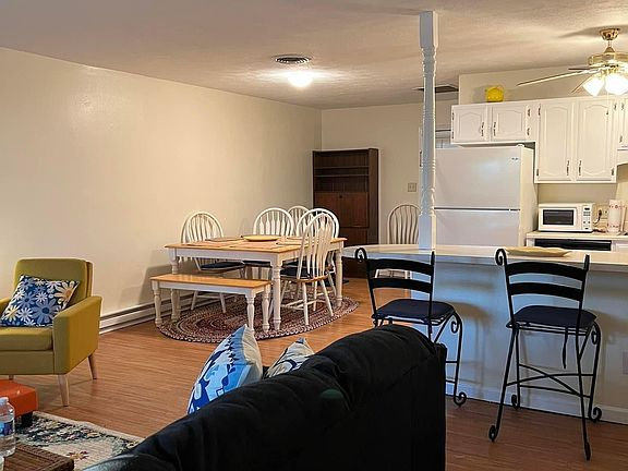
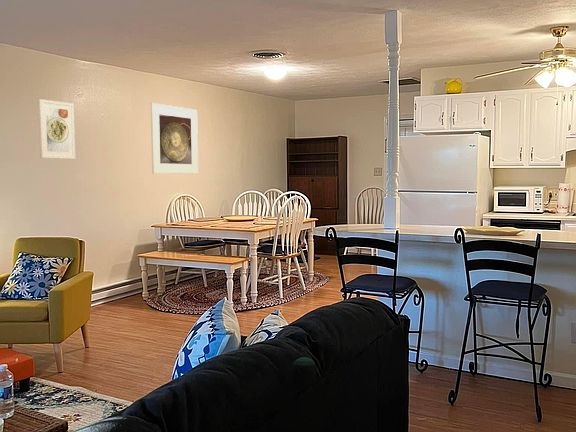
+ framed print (57, 130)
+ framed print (175, 140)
